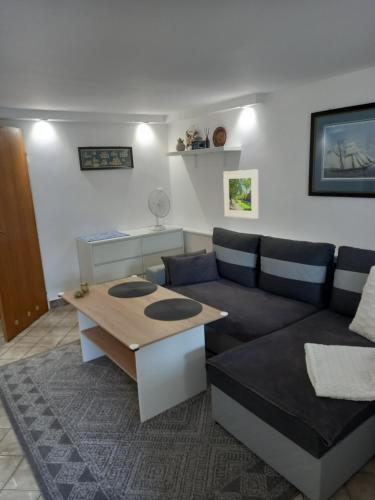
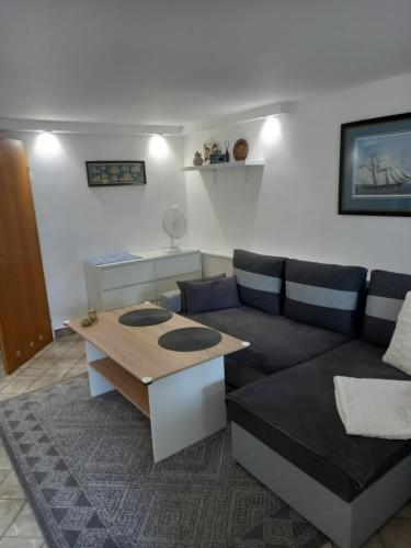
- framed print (240, 194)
